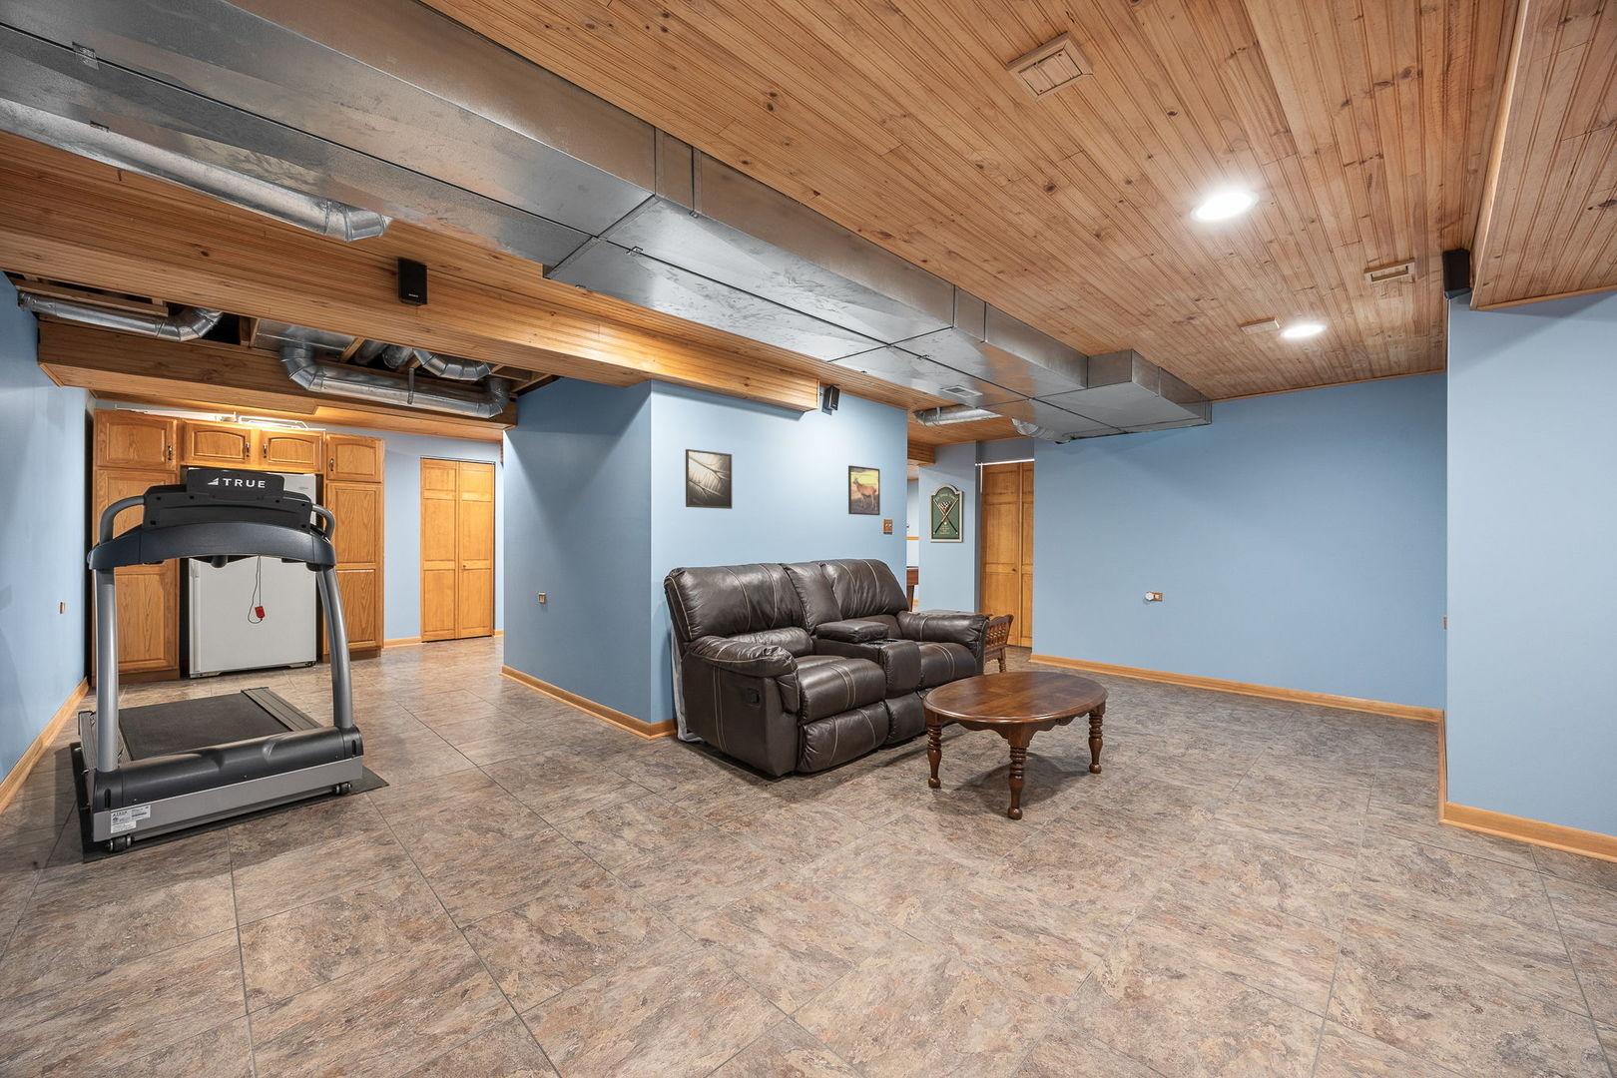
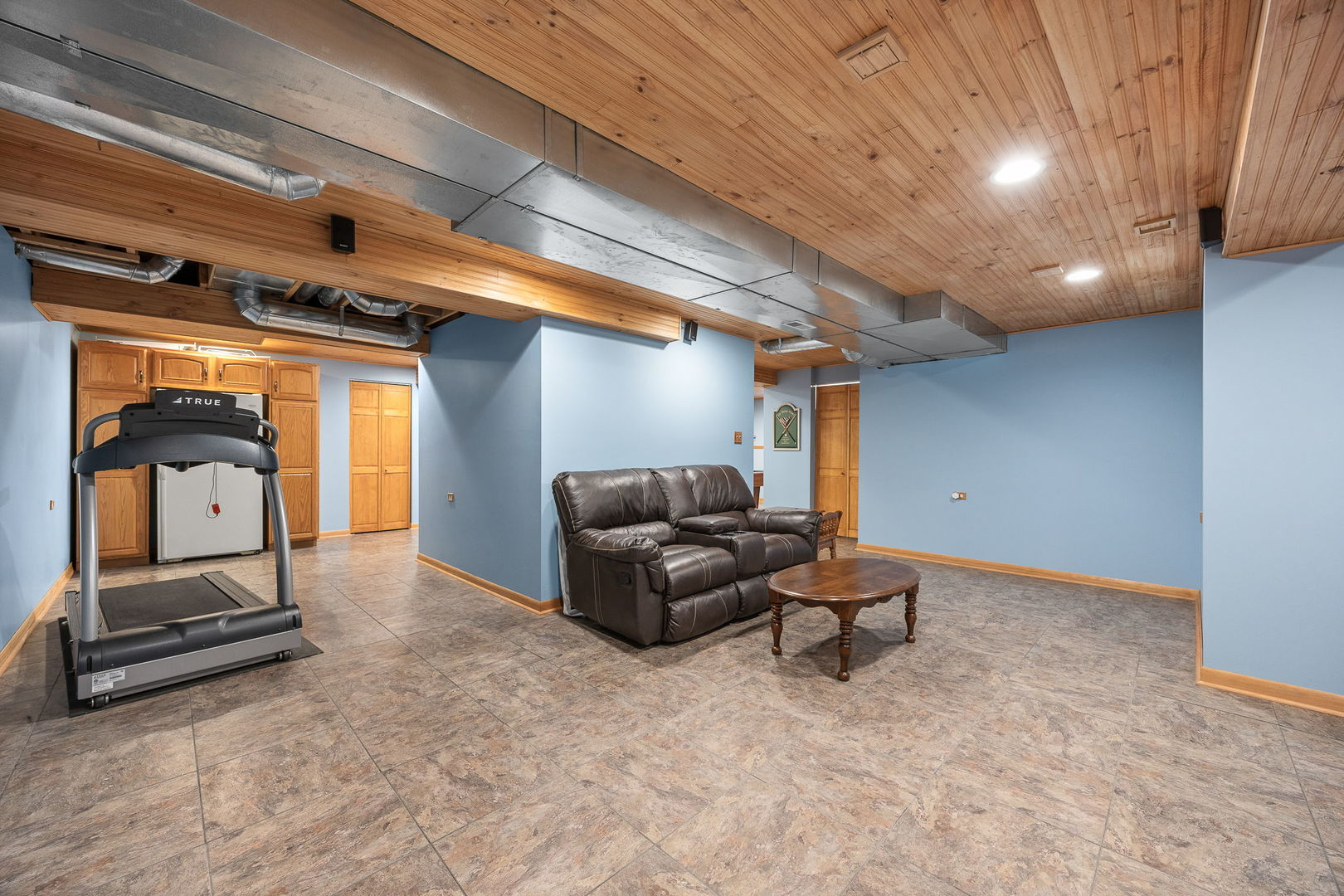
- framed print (709, 479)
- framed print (864, 490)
